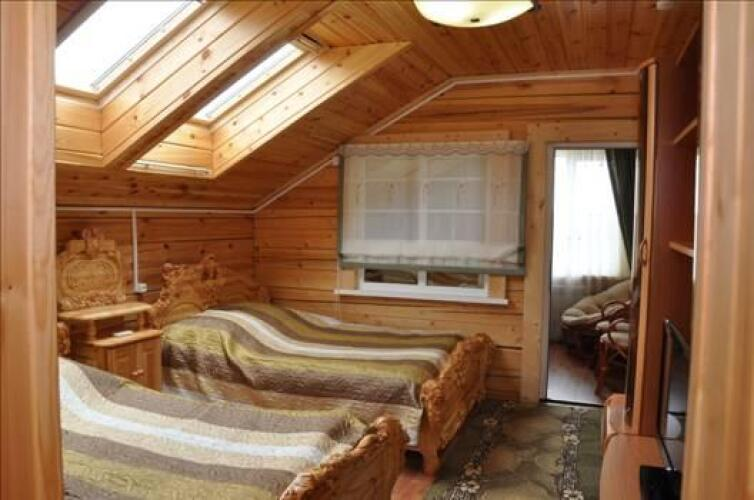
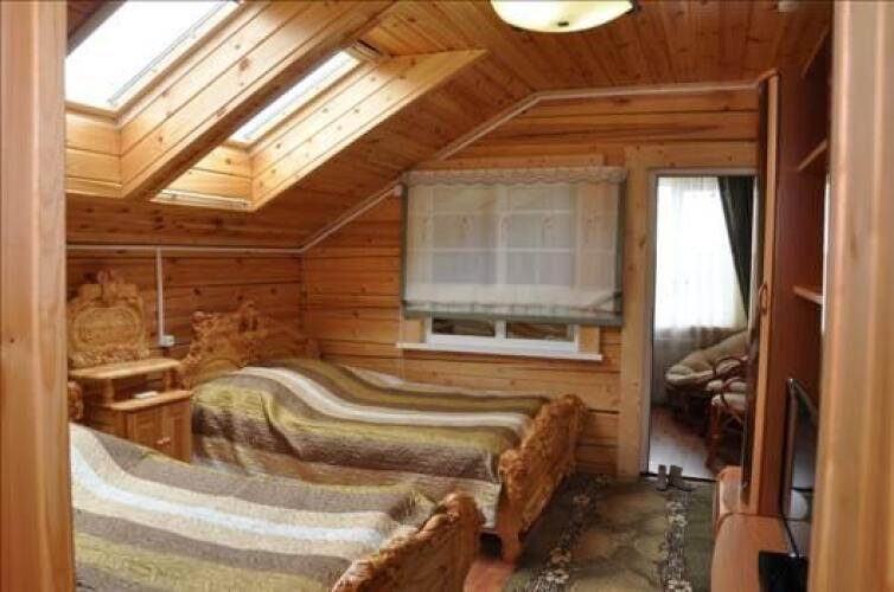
+ boots (669, 477)
